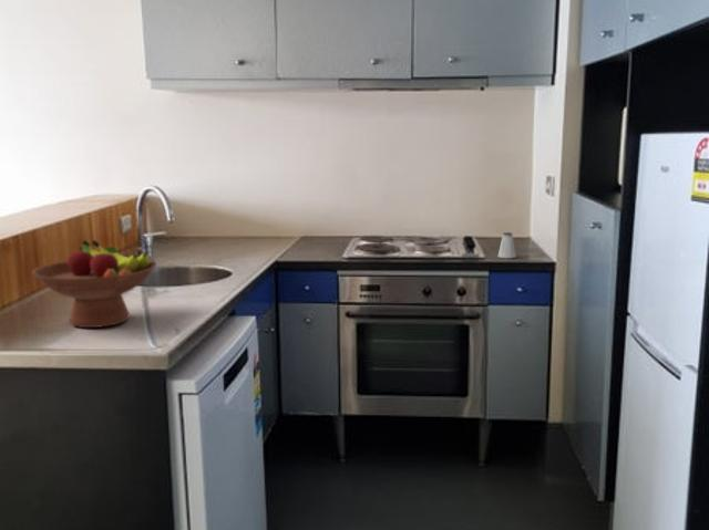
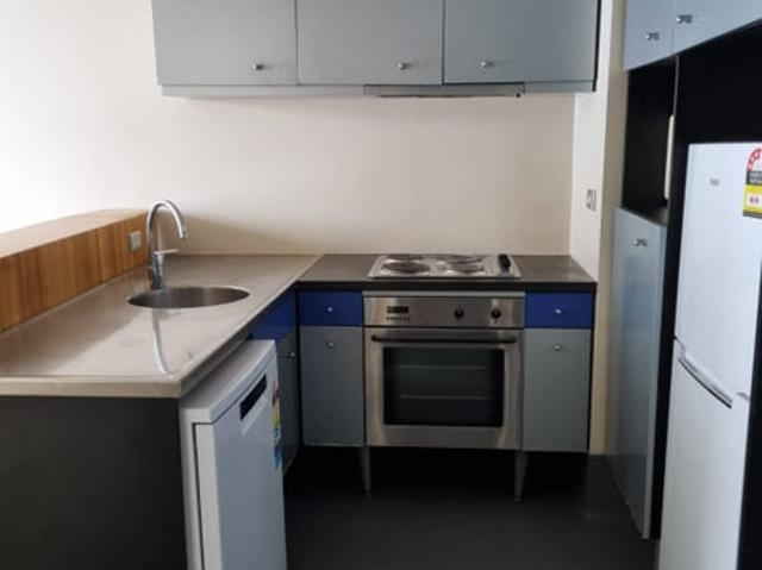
- fruit bowl (96, 283)
- saltshaker (506, 245)
